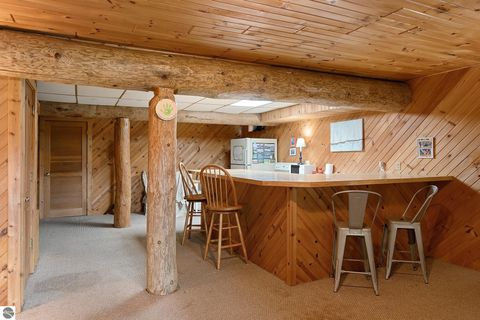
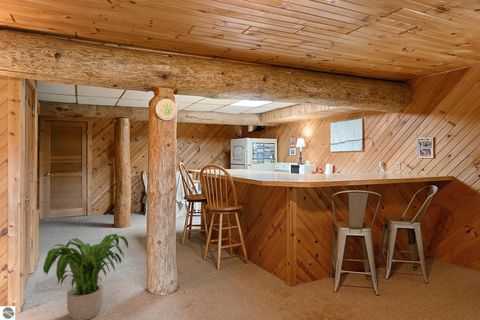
+ potted plant (89, 276)
